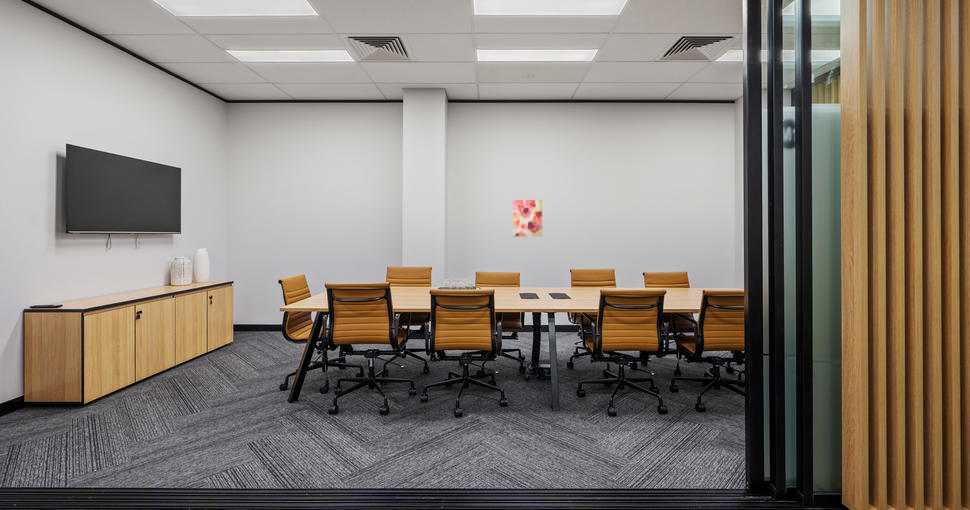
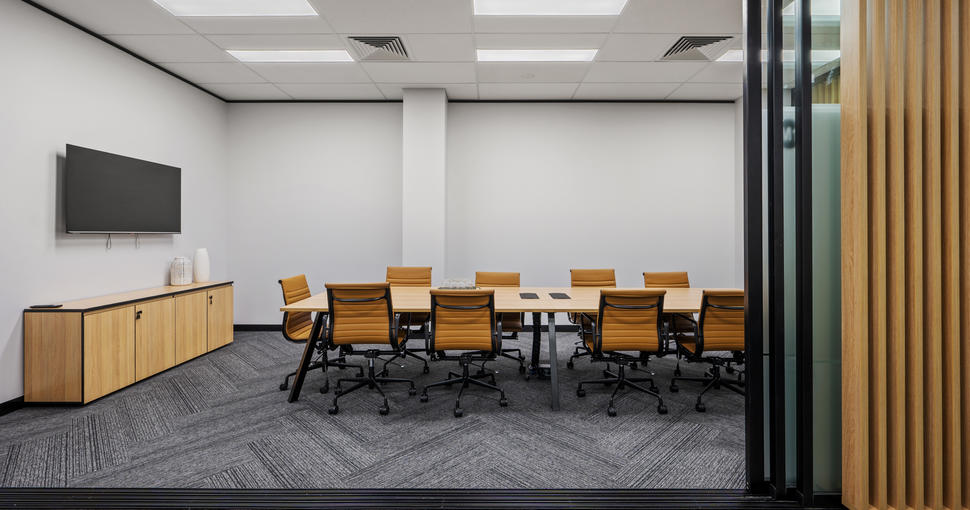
- wall art (527, 218)
